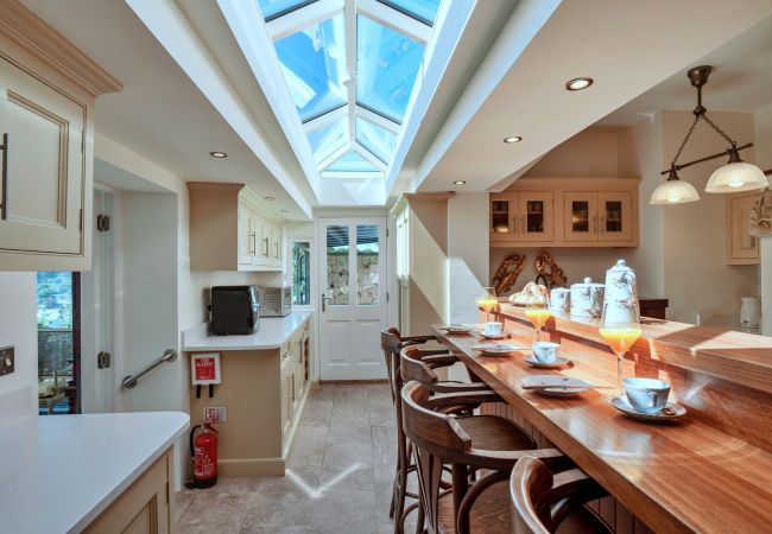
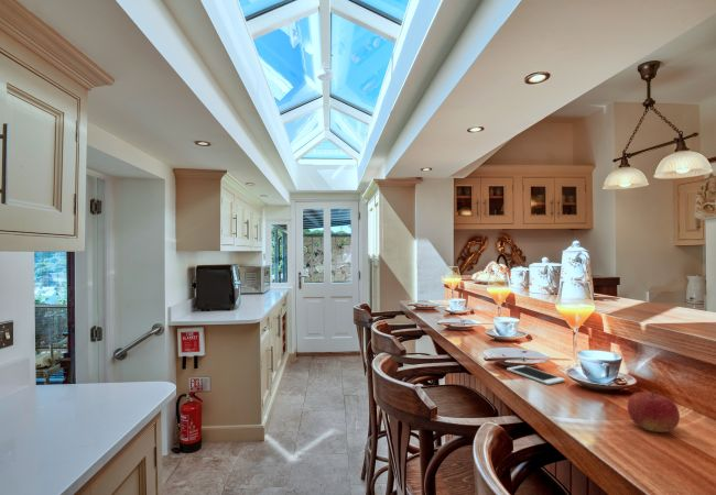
+ cell phone (534, 374)
+ fruit (652, 409)
